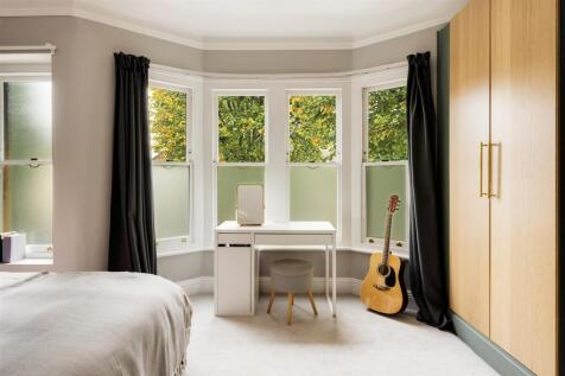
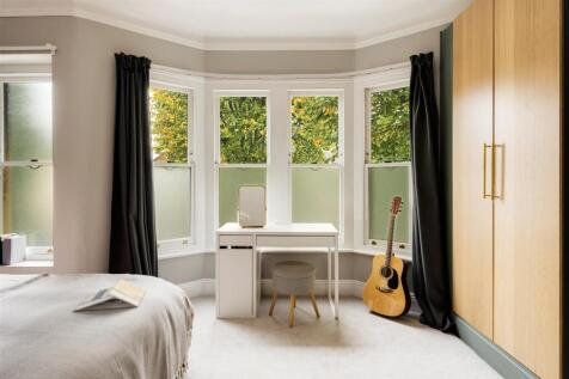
+ brochure (112, 293)
